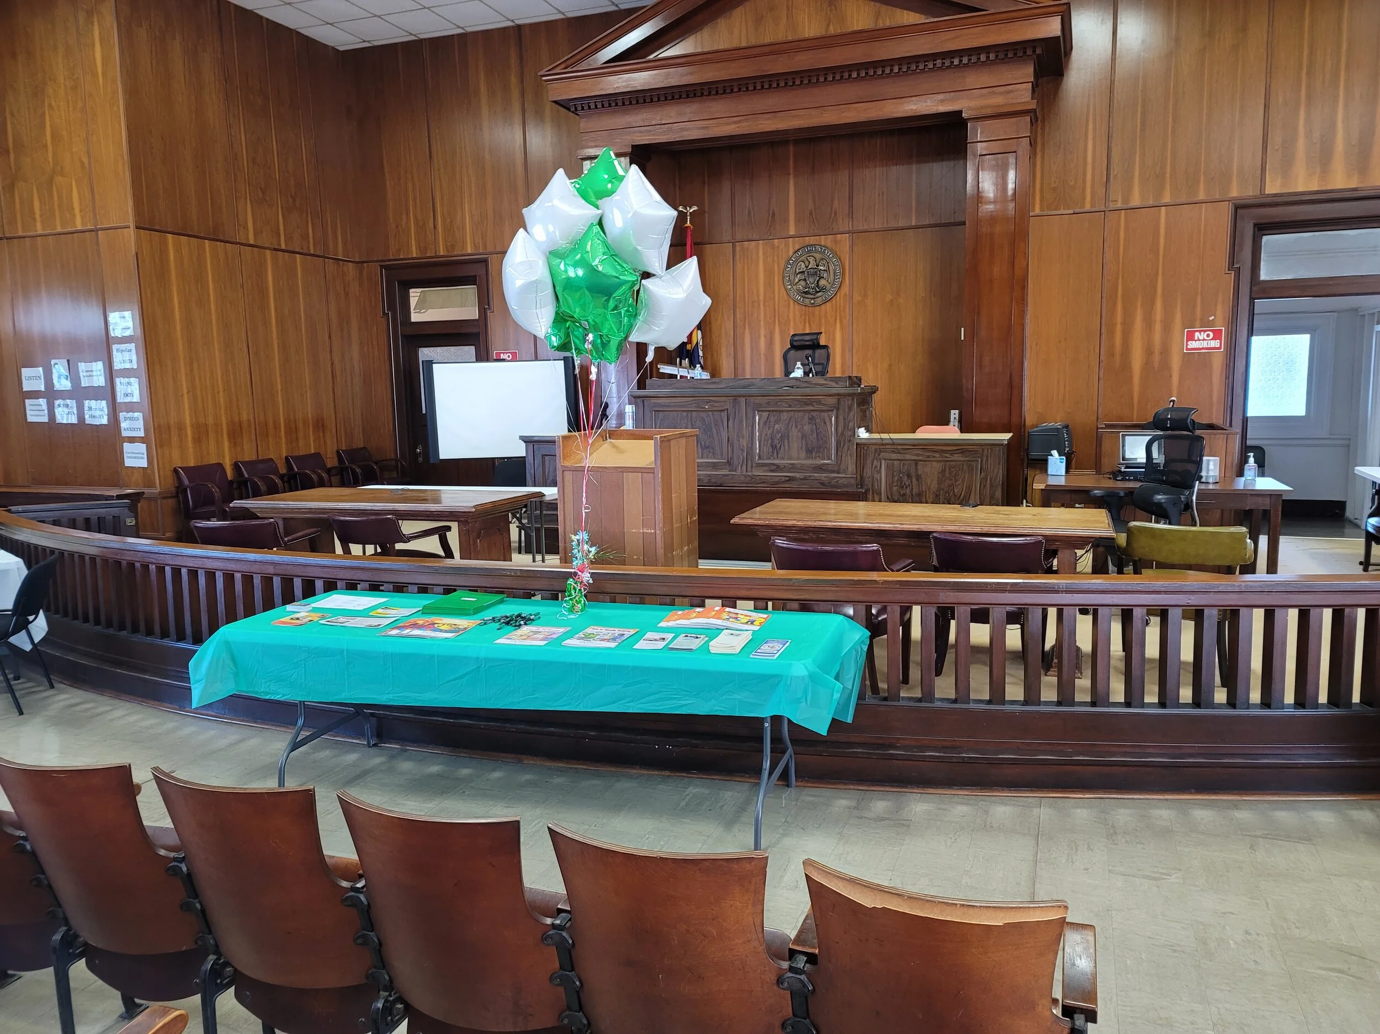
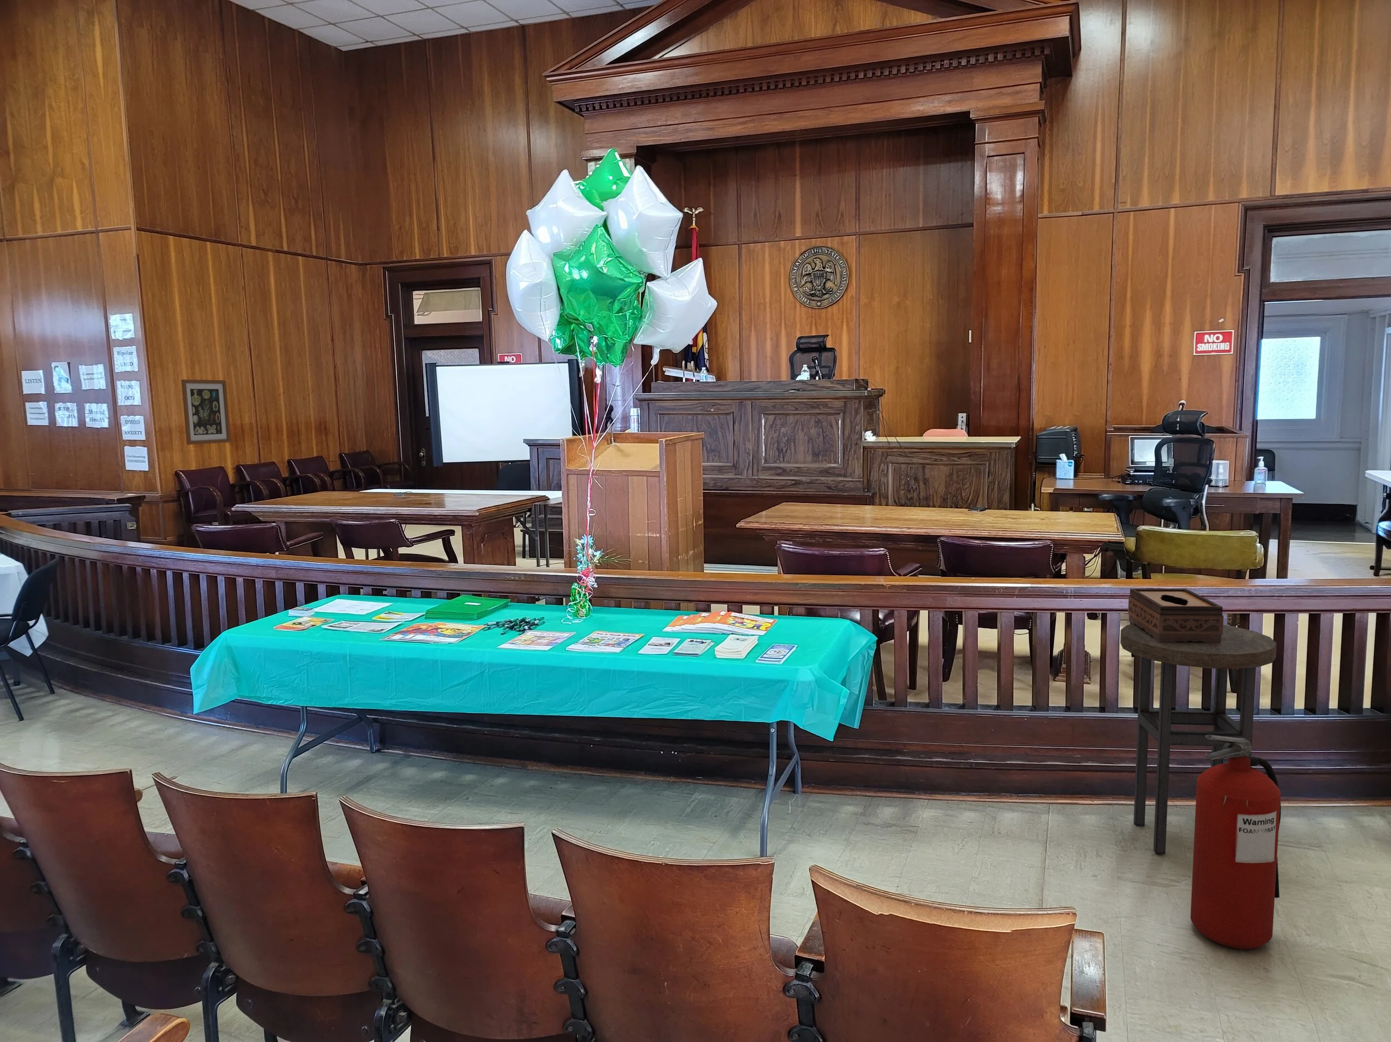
+ fire extinguisher (1241, 834)
+ side table (1192, 739)
+ wall art (206, 412)
+ tissue box (1173, 614)
